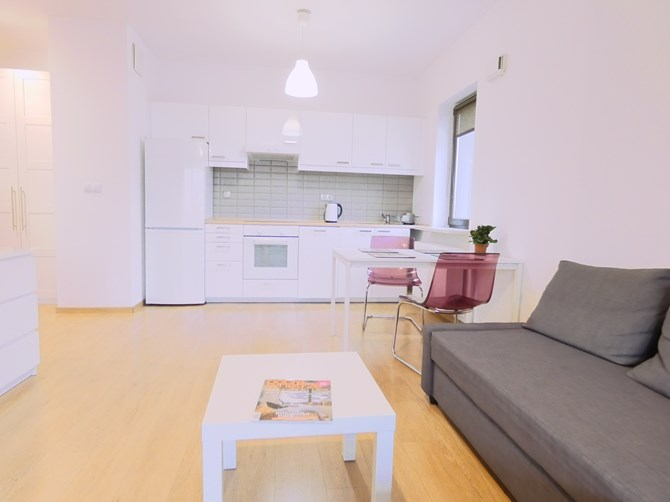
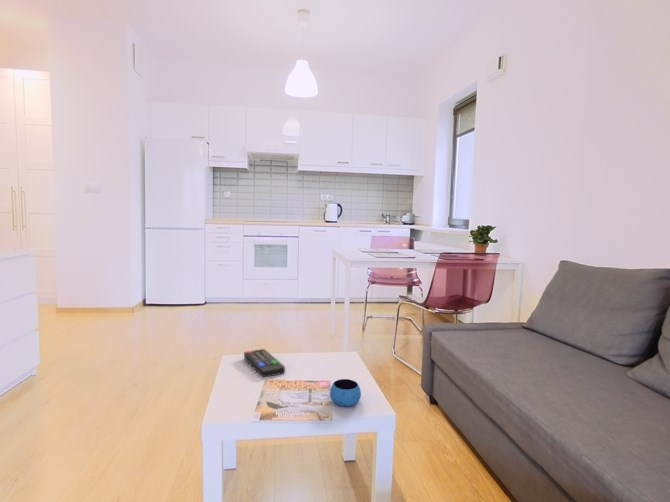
+ mug (345, 391)
+ remote control (263, 361)
